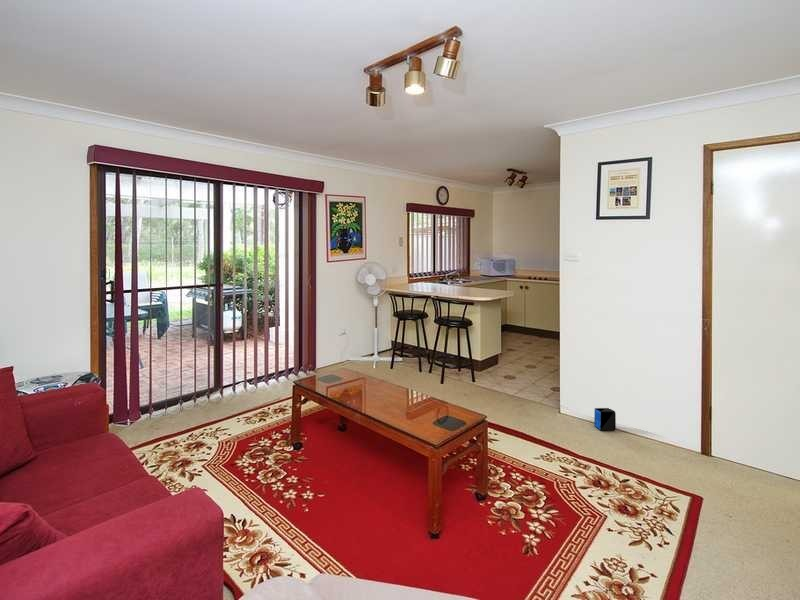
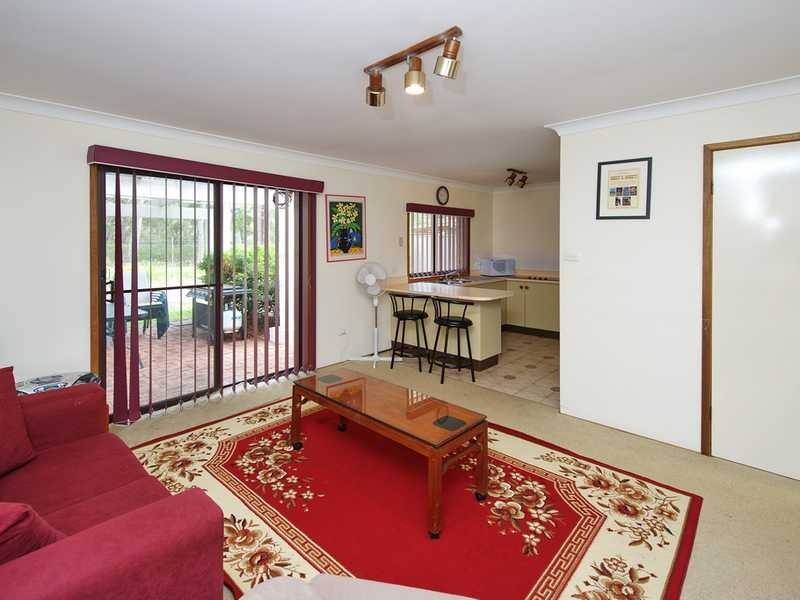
- speaker (604, 419)
